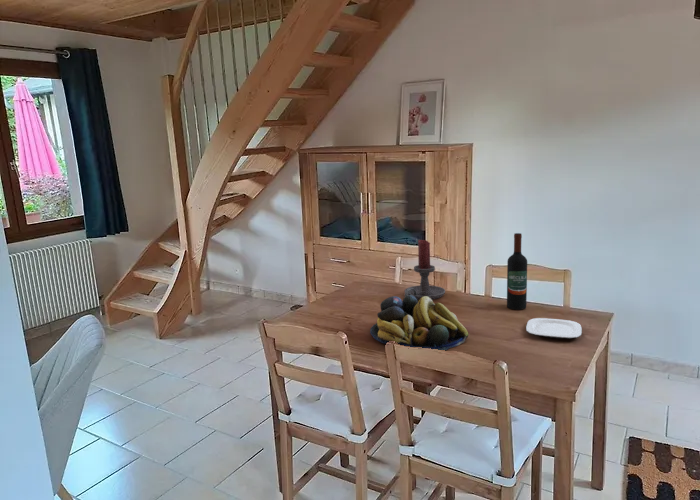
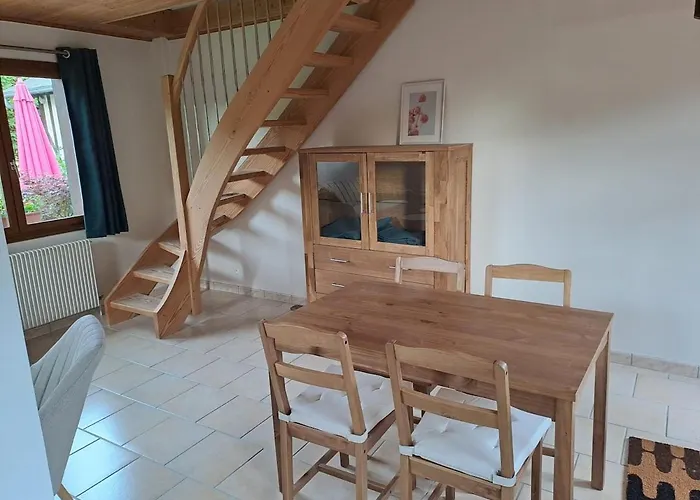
- wine bottle (517, 270)
- fruit bowl (418, 316)
- plate (553, 329)
- candle holder (420, 269)
